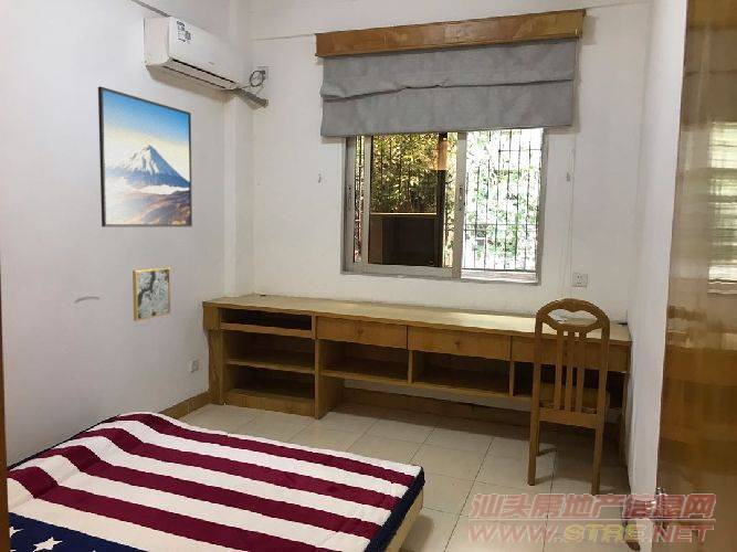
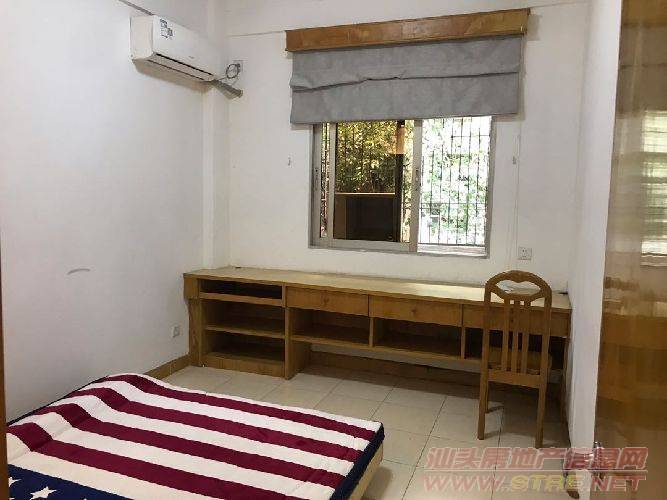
- wall art (152, 293)
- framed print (150, 164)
